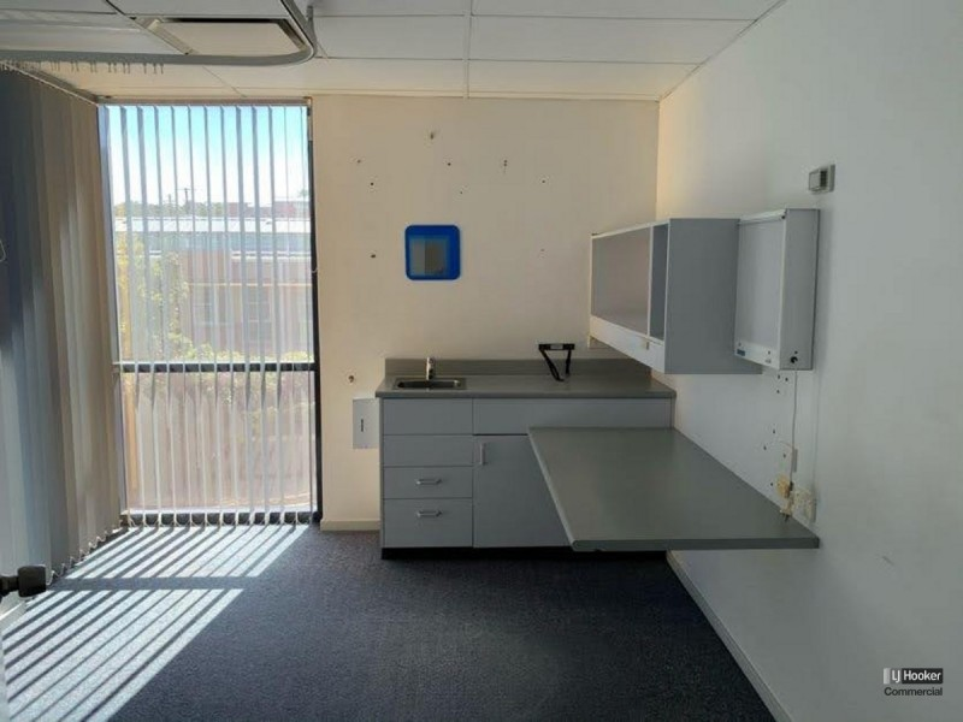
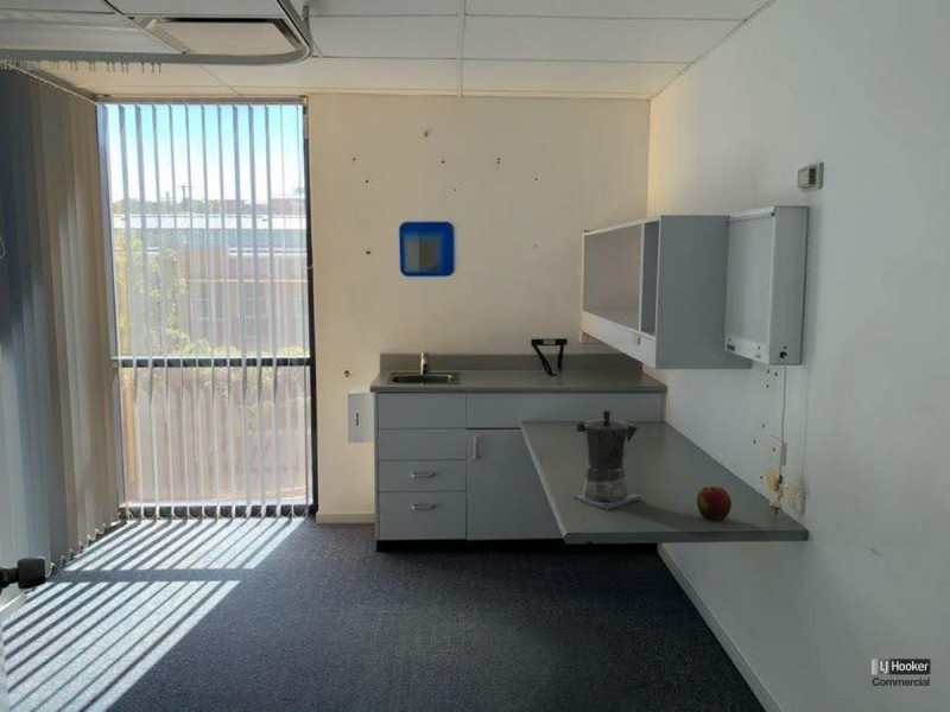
+ coffee maker (604, 454)
+ apple (714, 502)
